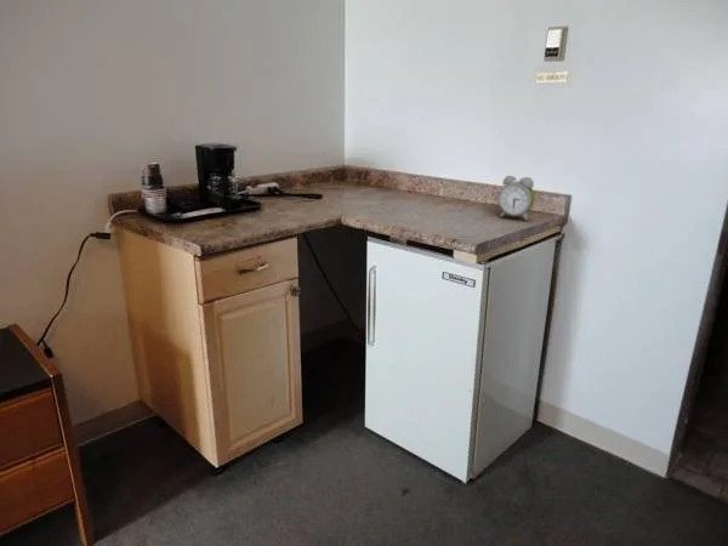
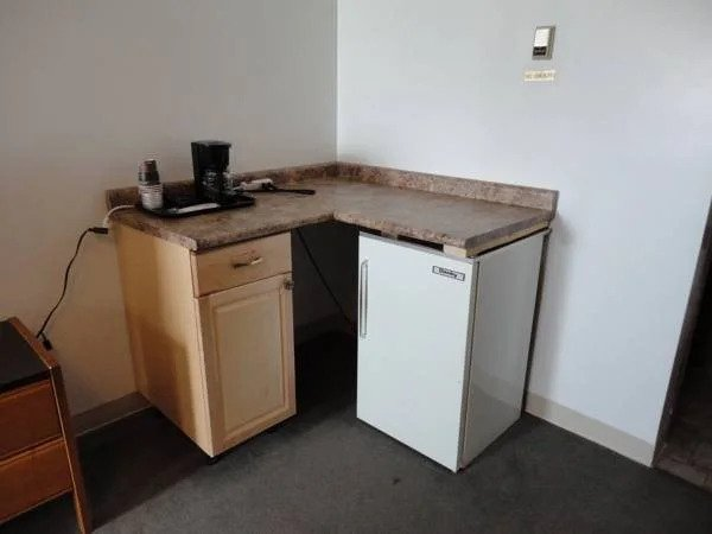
- alarm clock (517, 197)
